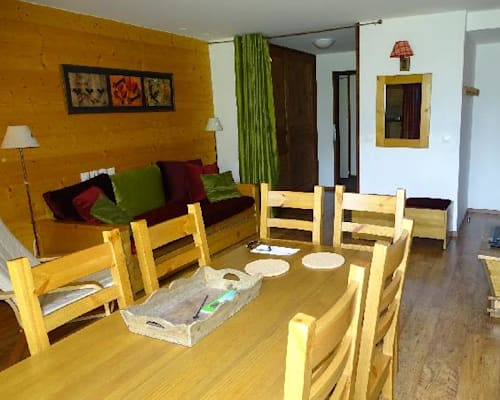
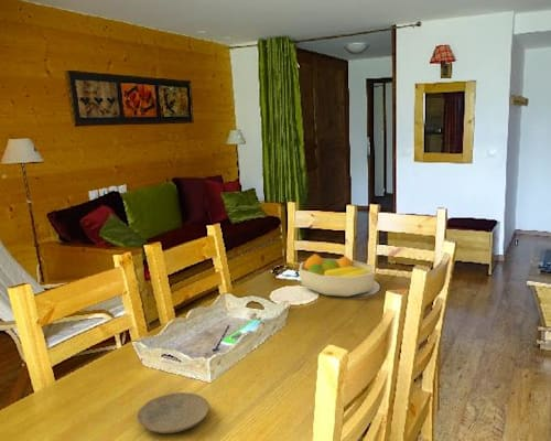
+ plate (173, 415)
+ fruit bowl (336, 272)
